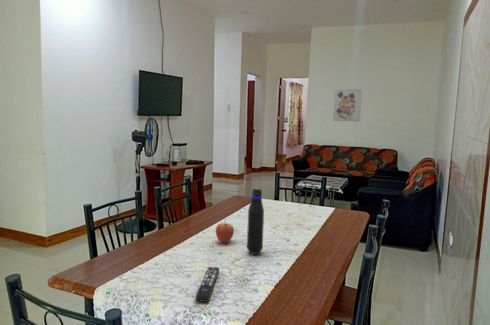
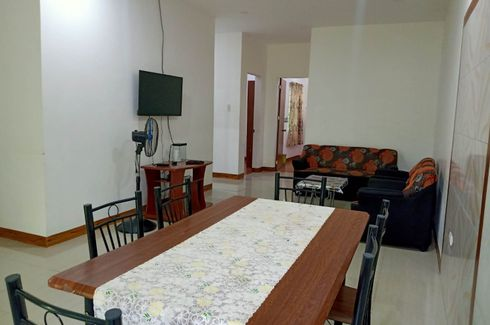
- remote control (208, 282)
- water bottle (255, 221)
- wall art (347, 105)
- fruit (224, 230)
